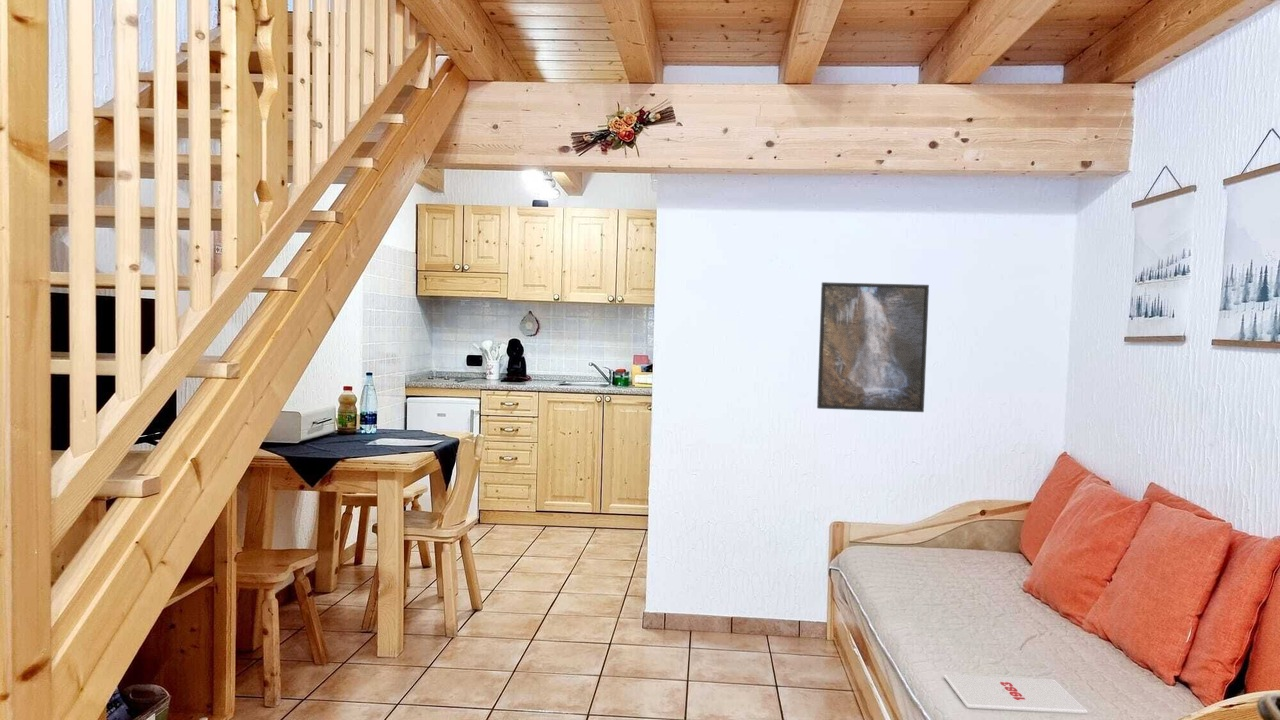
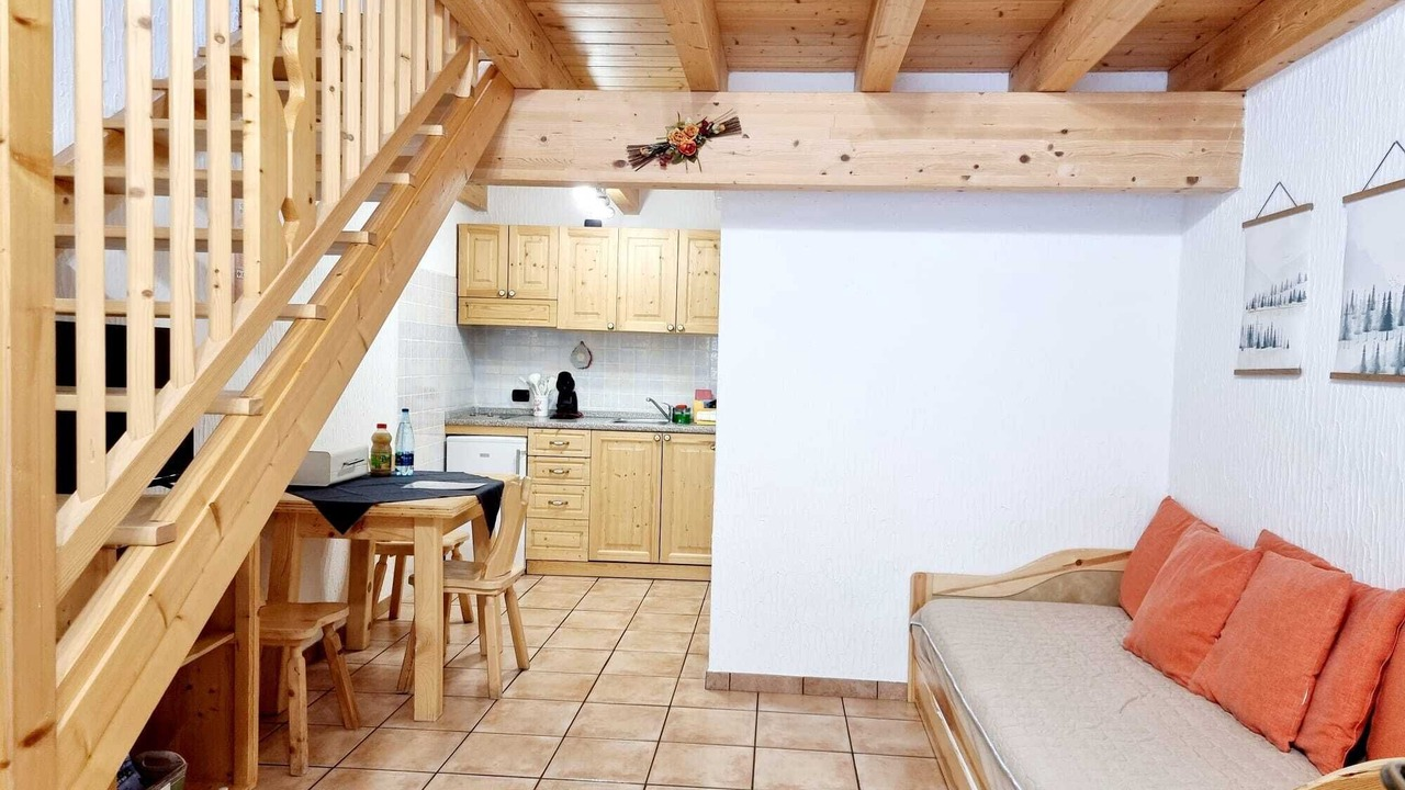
- magazine (1012, 693)
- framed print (872, 347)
